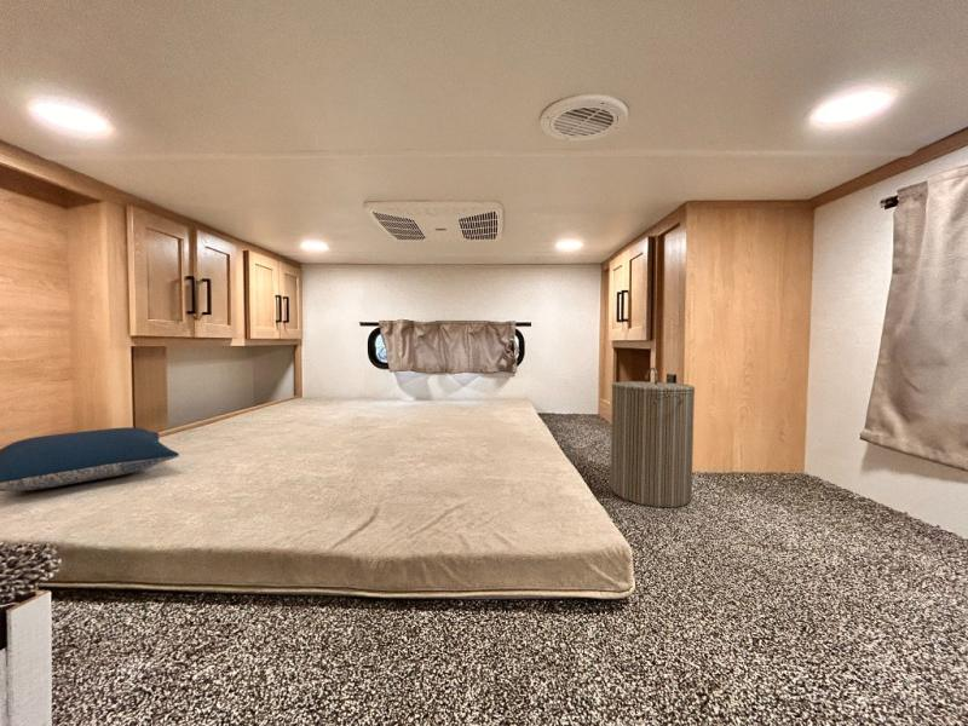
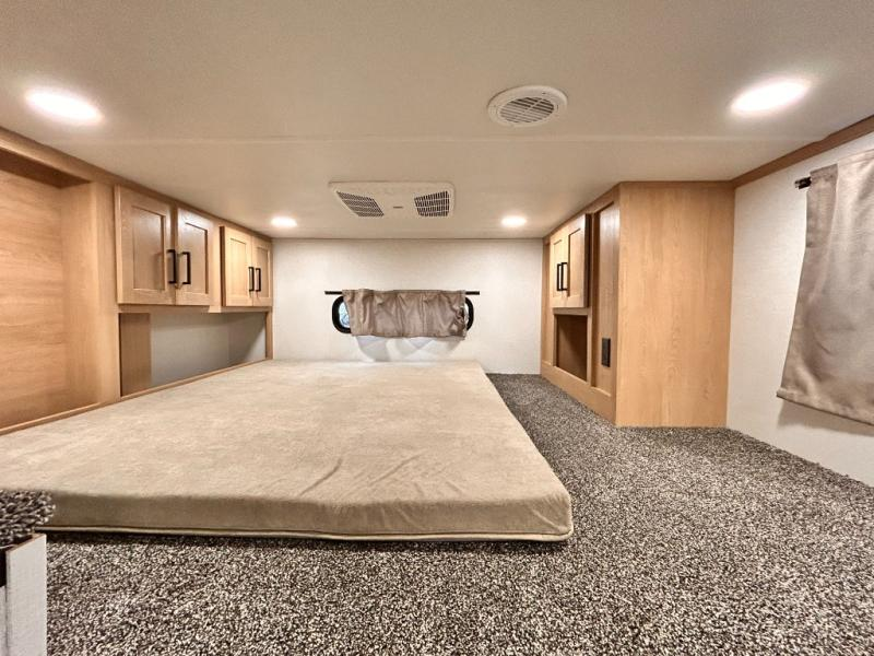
- pillow (85, 455)
- laundry hamper (650, 430)
